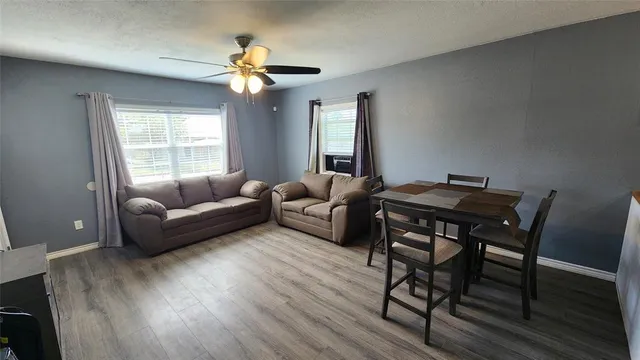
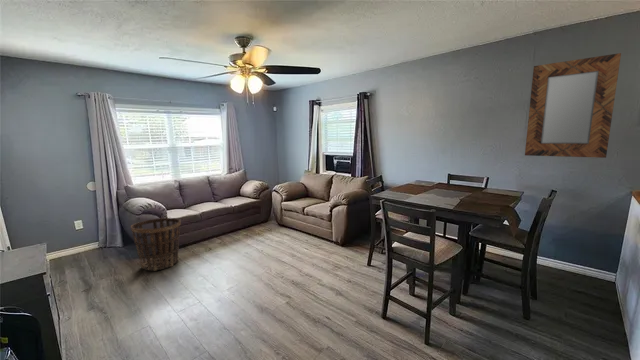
+ basket (158, 243)
+ home mirror (568, 109)
